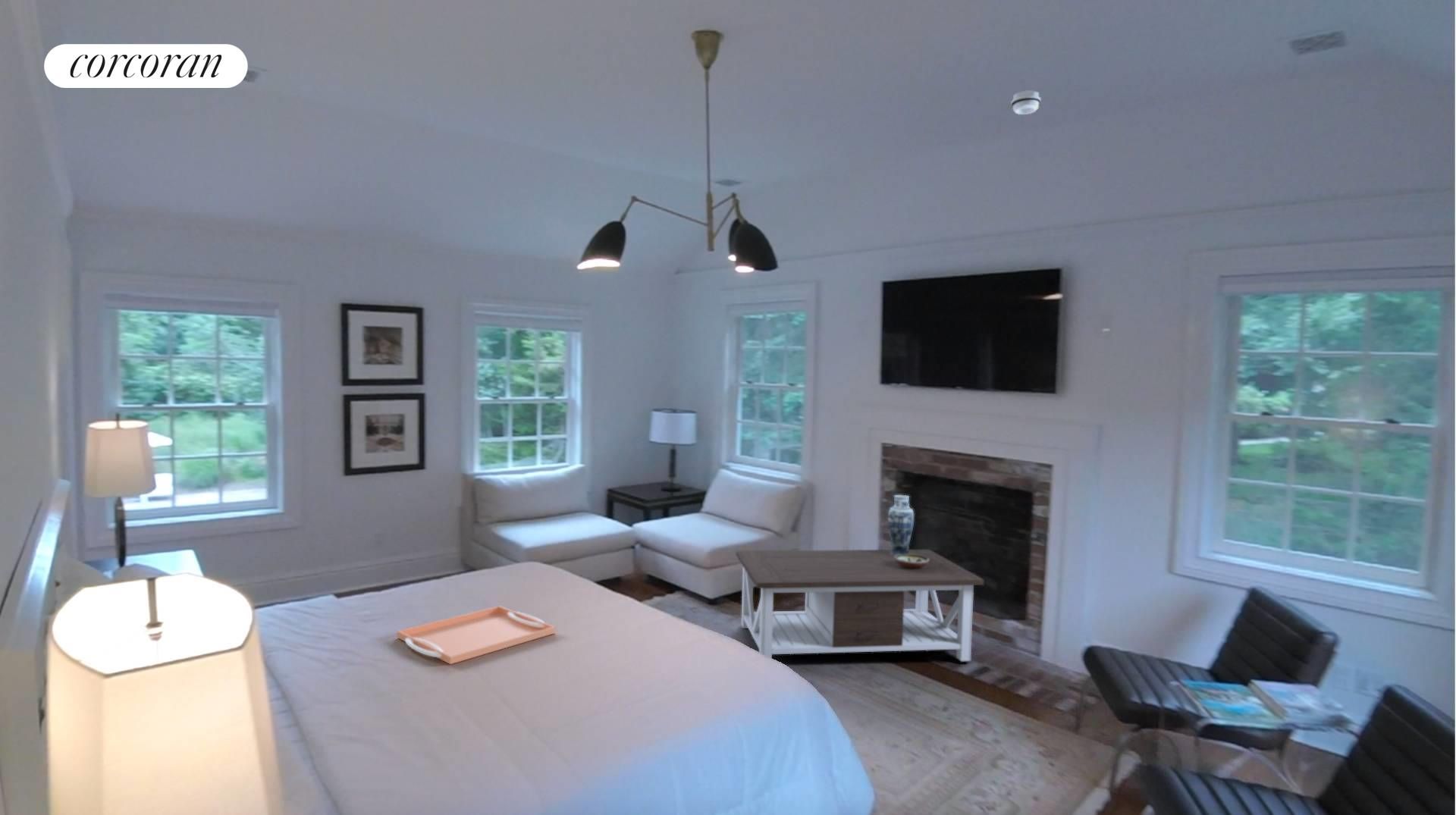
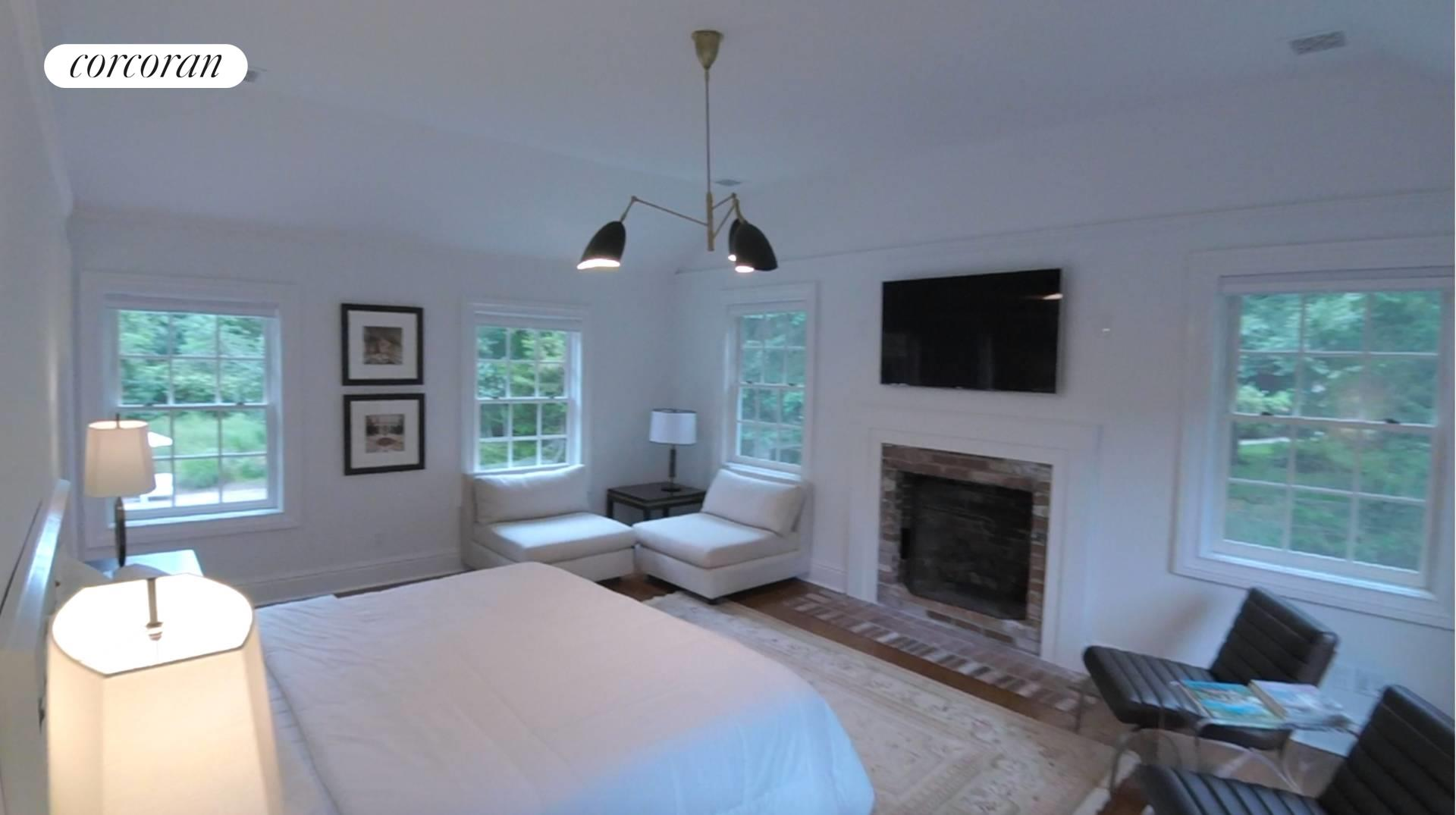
- vase (900, 525)
- decorative bowl (911, 562)
- serving tray (477, 632)
- coffee table (851, 603)
- smoke detector (1025, 102)
